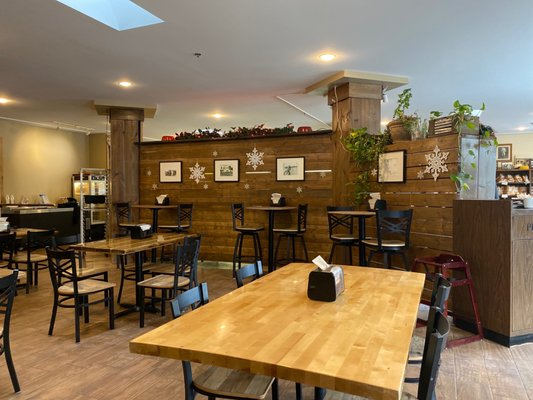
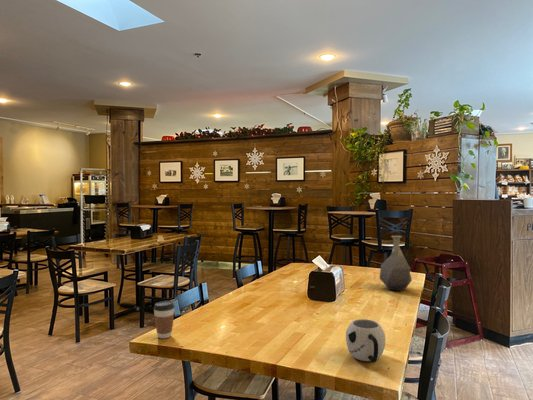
+ coffee cup (164, 319)
+ vase (396, 262)
+ mug (367, 342)
